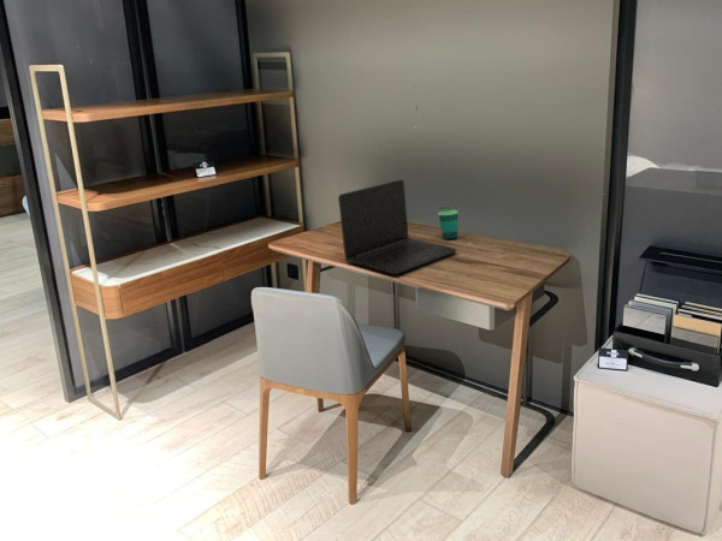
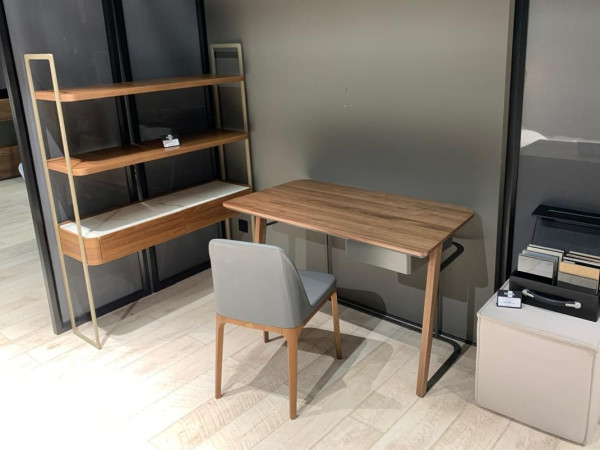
- cup (448, 222)
- laptop (398, 224)
